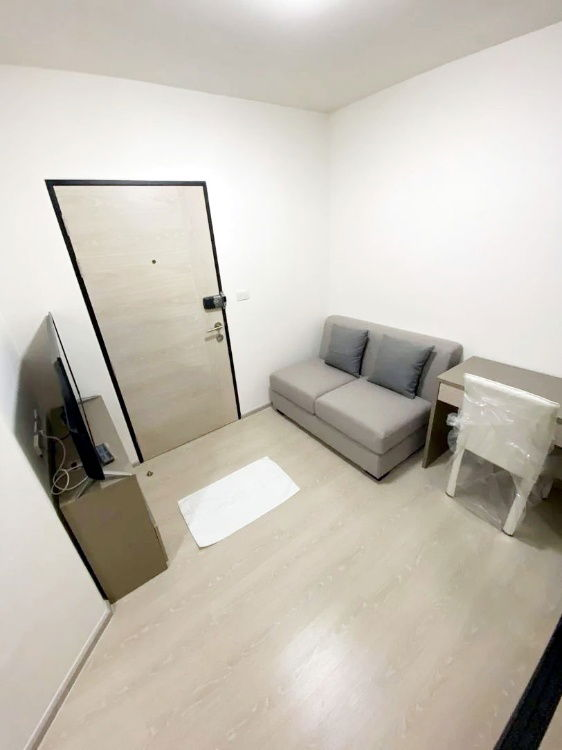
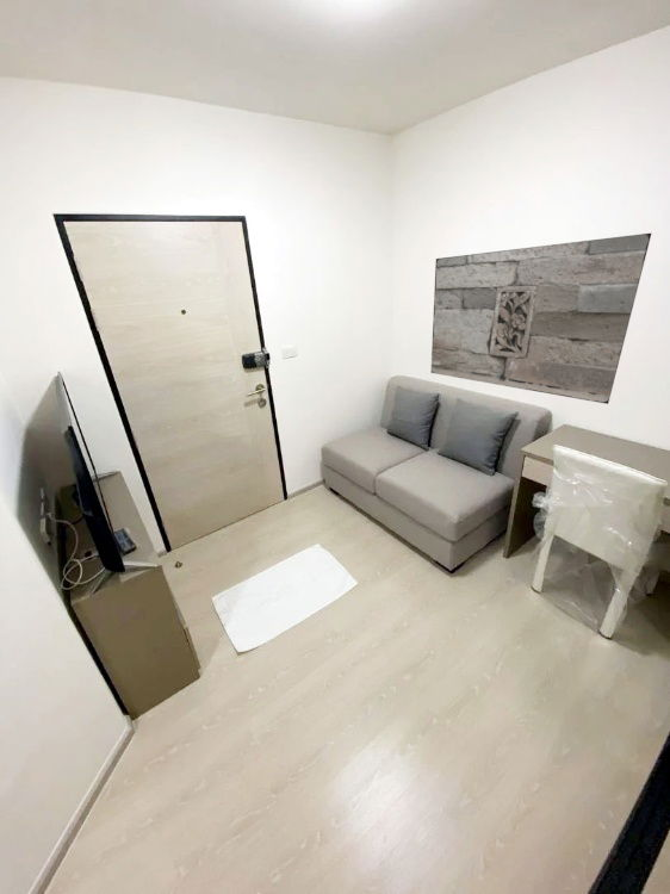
+ wall panel (510, 322)
